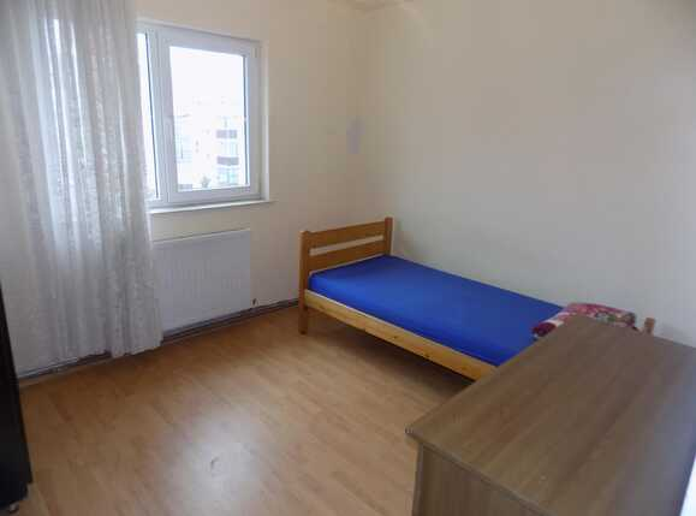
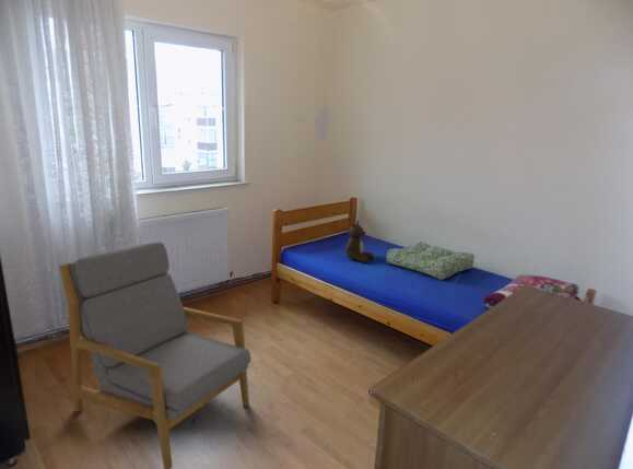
+ seat cushion (430, 258)
+ teddy bear (360, 241)
+ armchair (160, 336)
